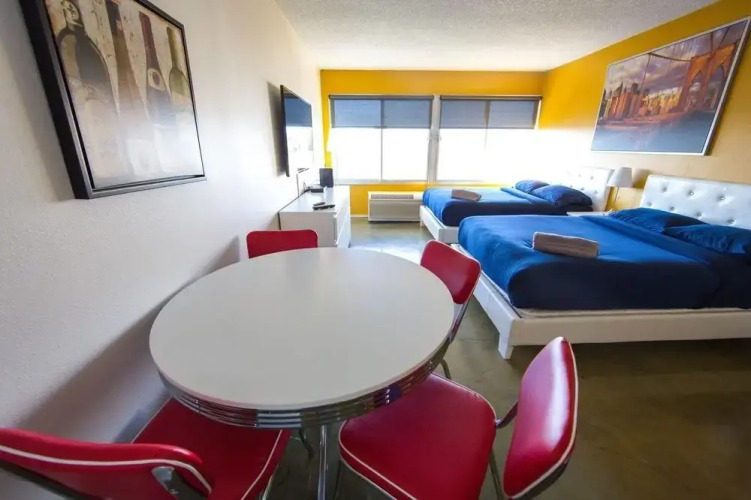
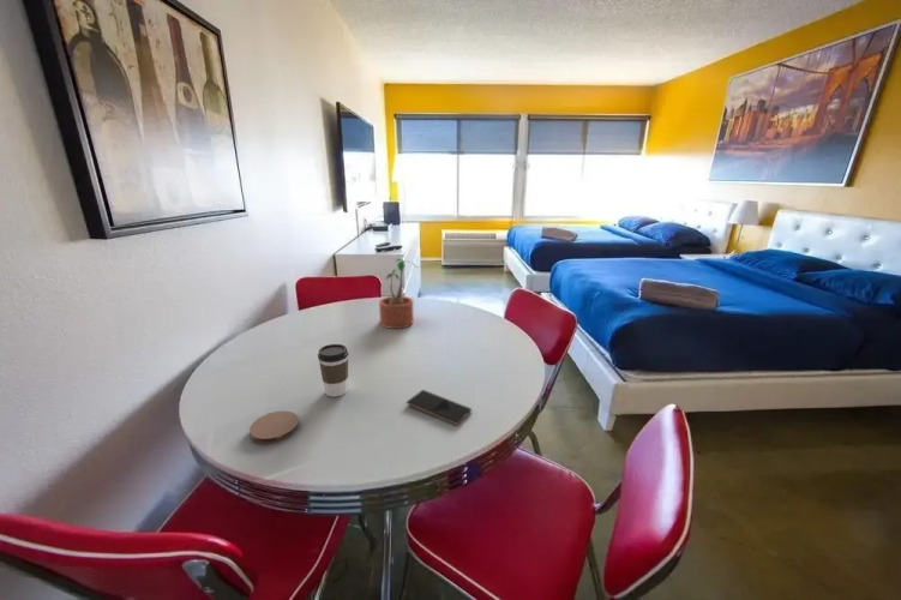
+ coaster (275, 426)
+ smartphone (438, 406)
+ potted plant (400, 292)
+ coffee cup (334, 370)
